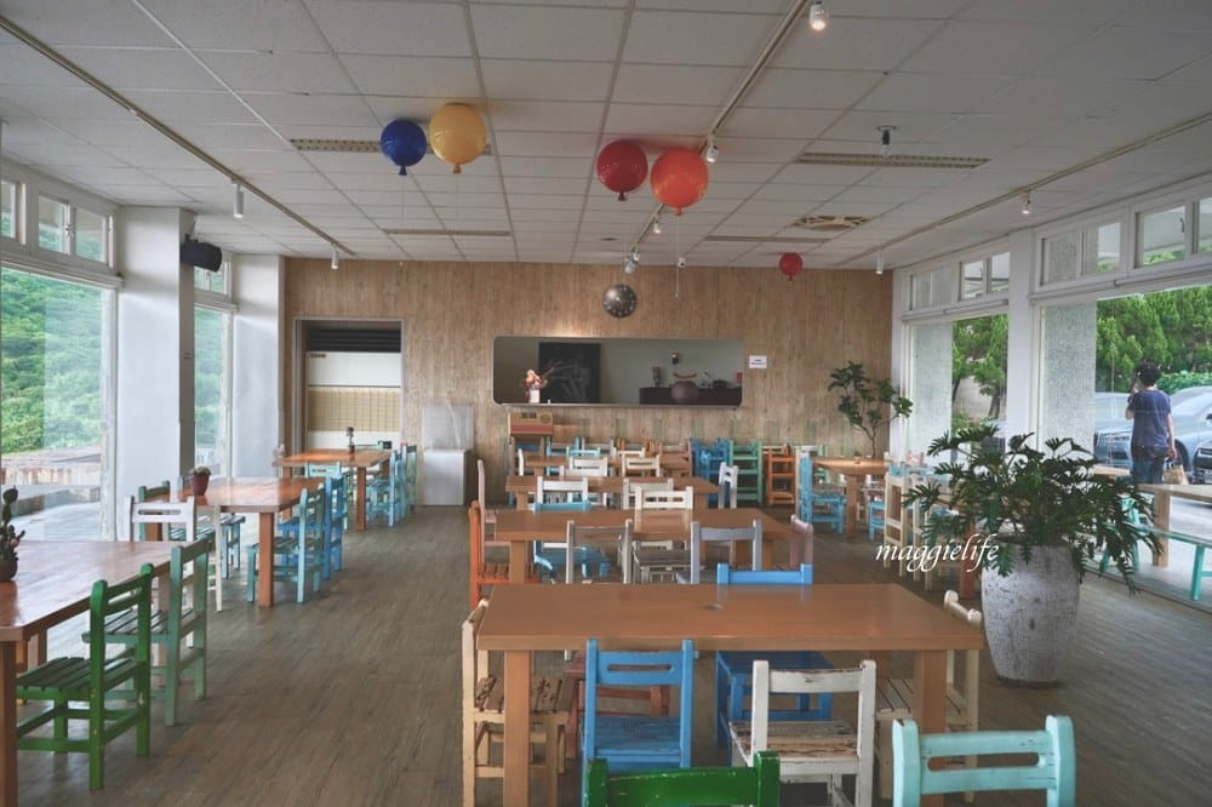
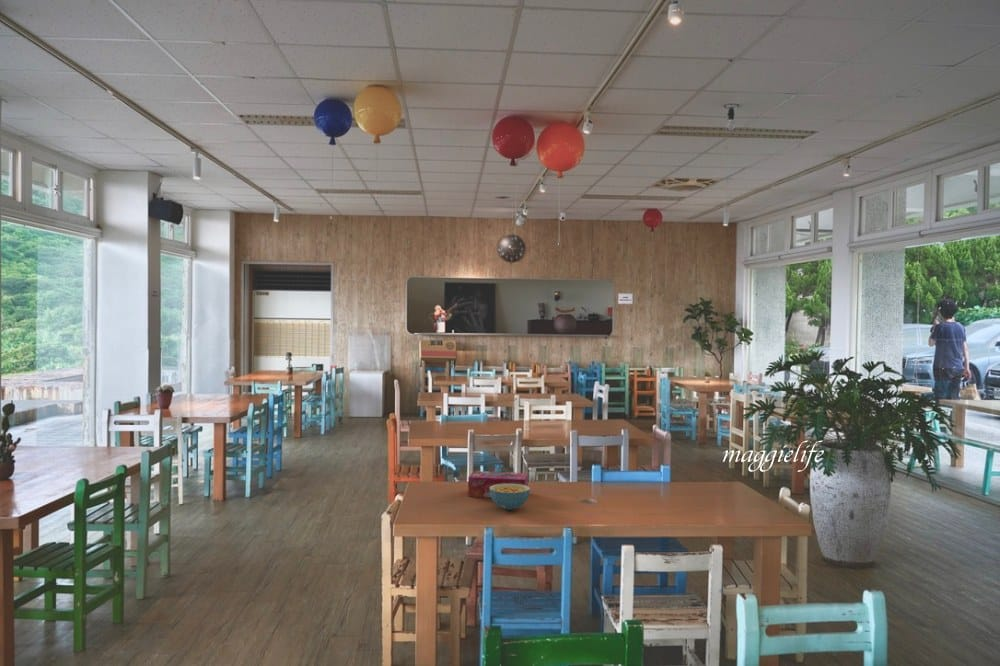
+ tissue box (498, 483)
+ cereal bowl (509, 498)
